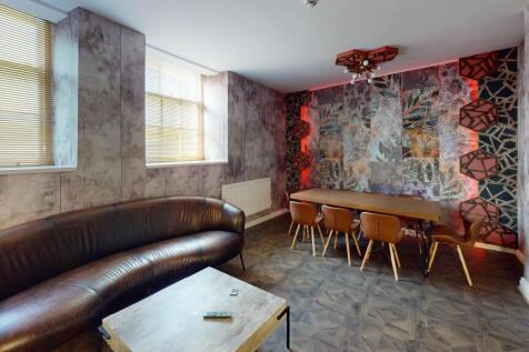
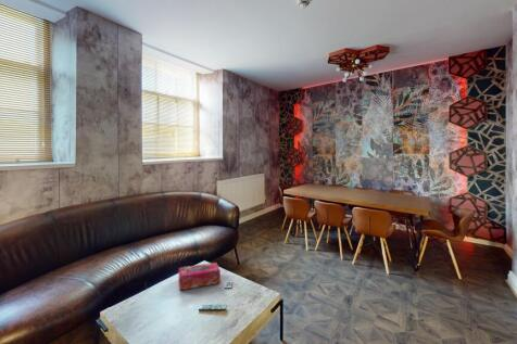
+ tissue box (199, 275)
